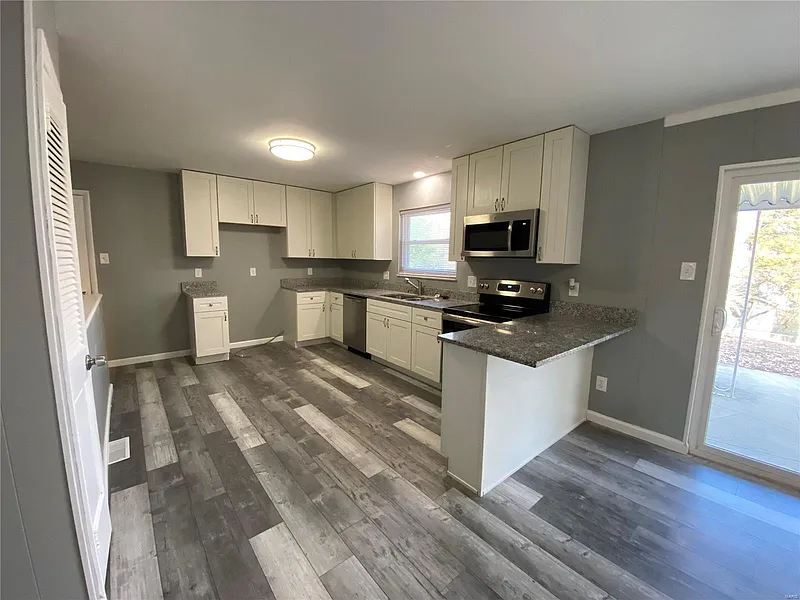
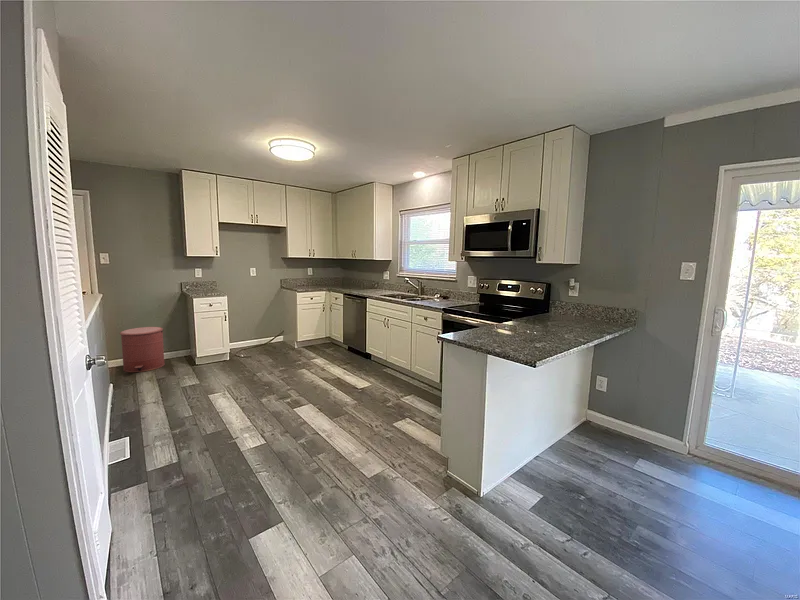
+ trash can (143, 348)
